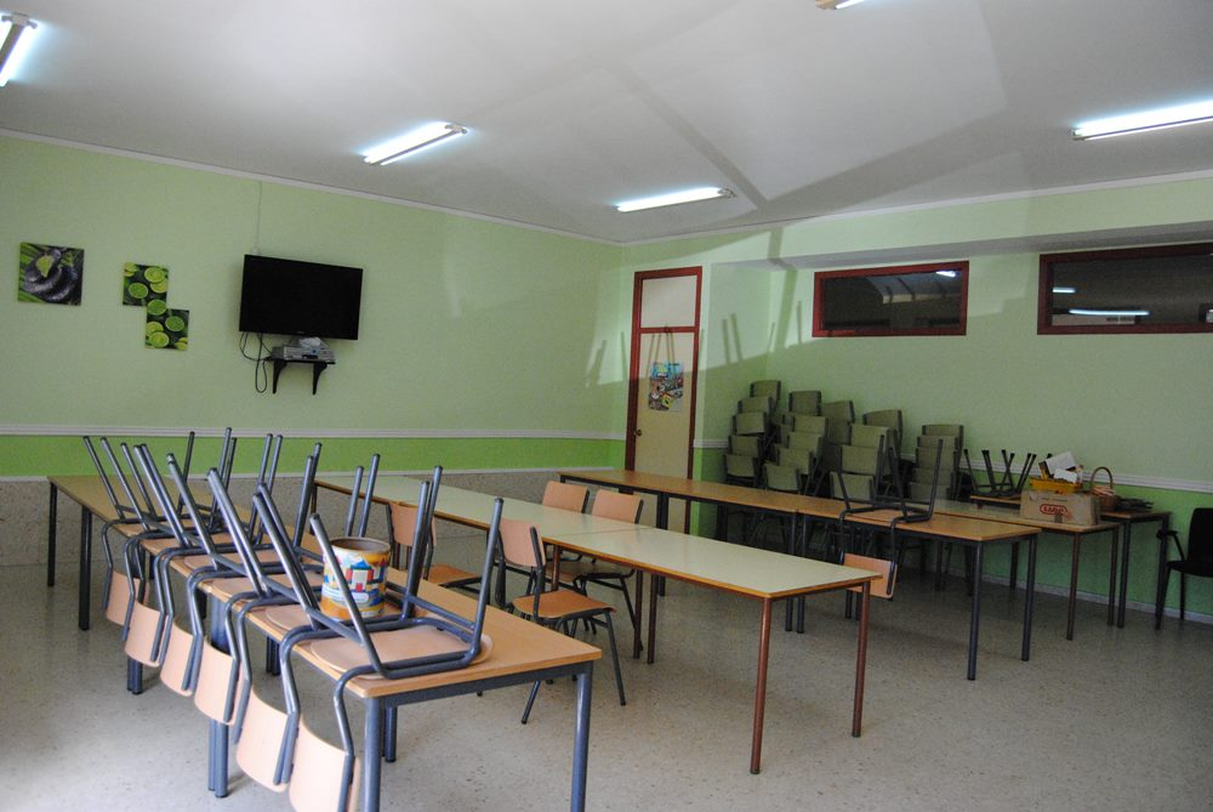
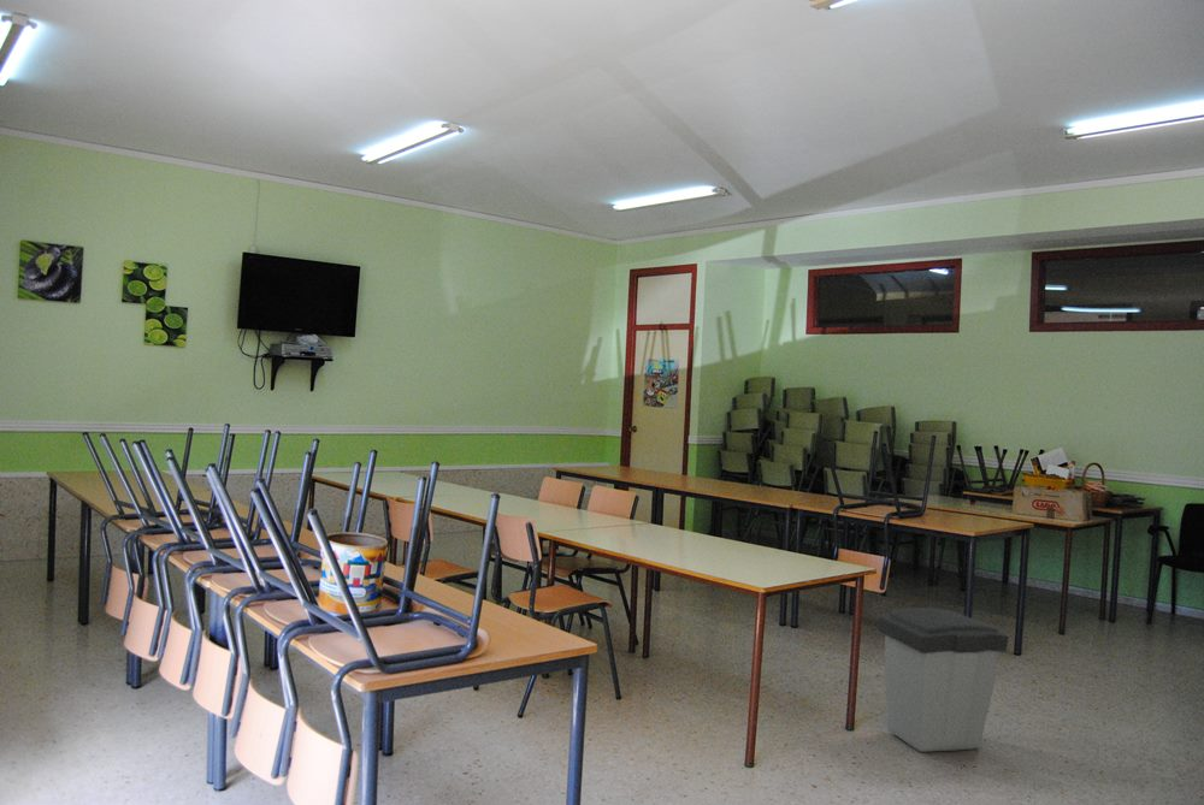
+ trash can (939, 679)
